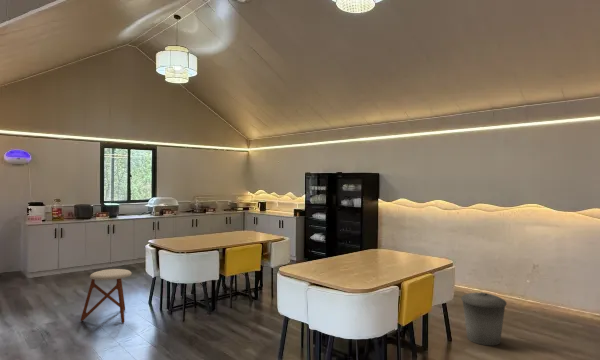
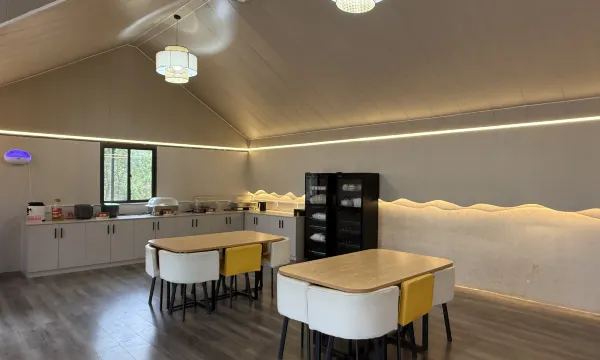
- stool (106, 295)
- trash can (483, 316)
